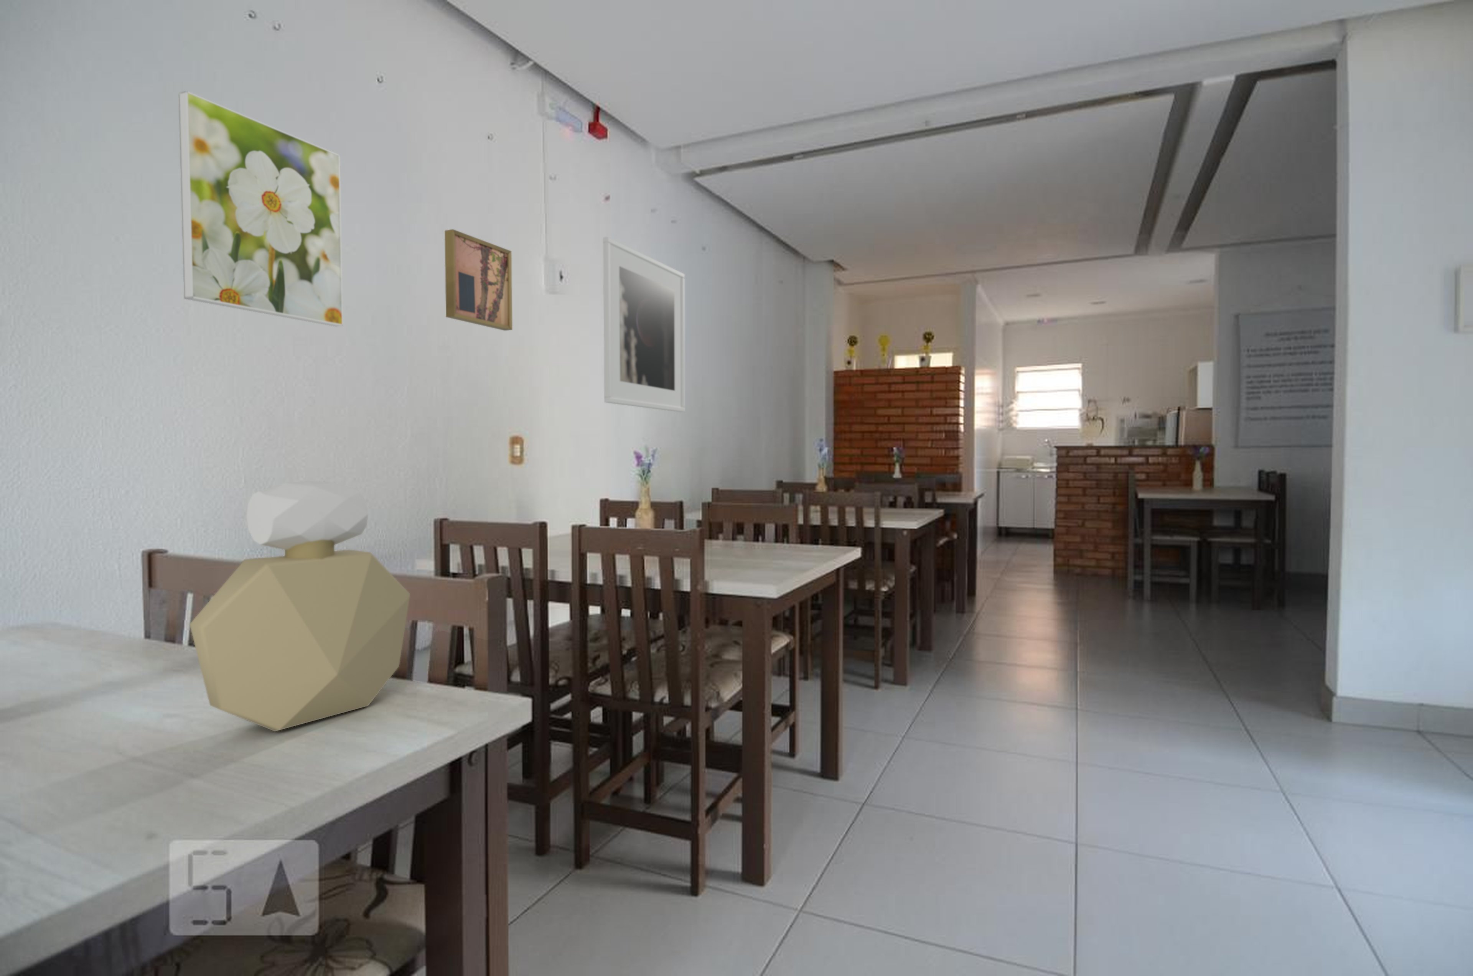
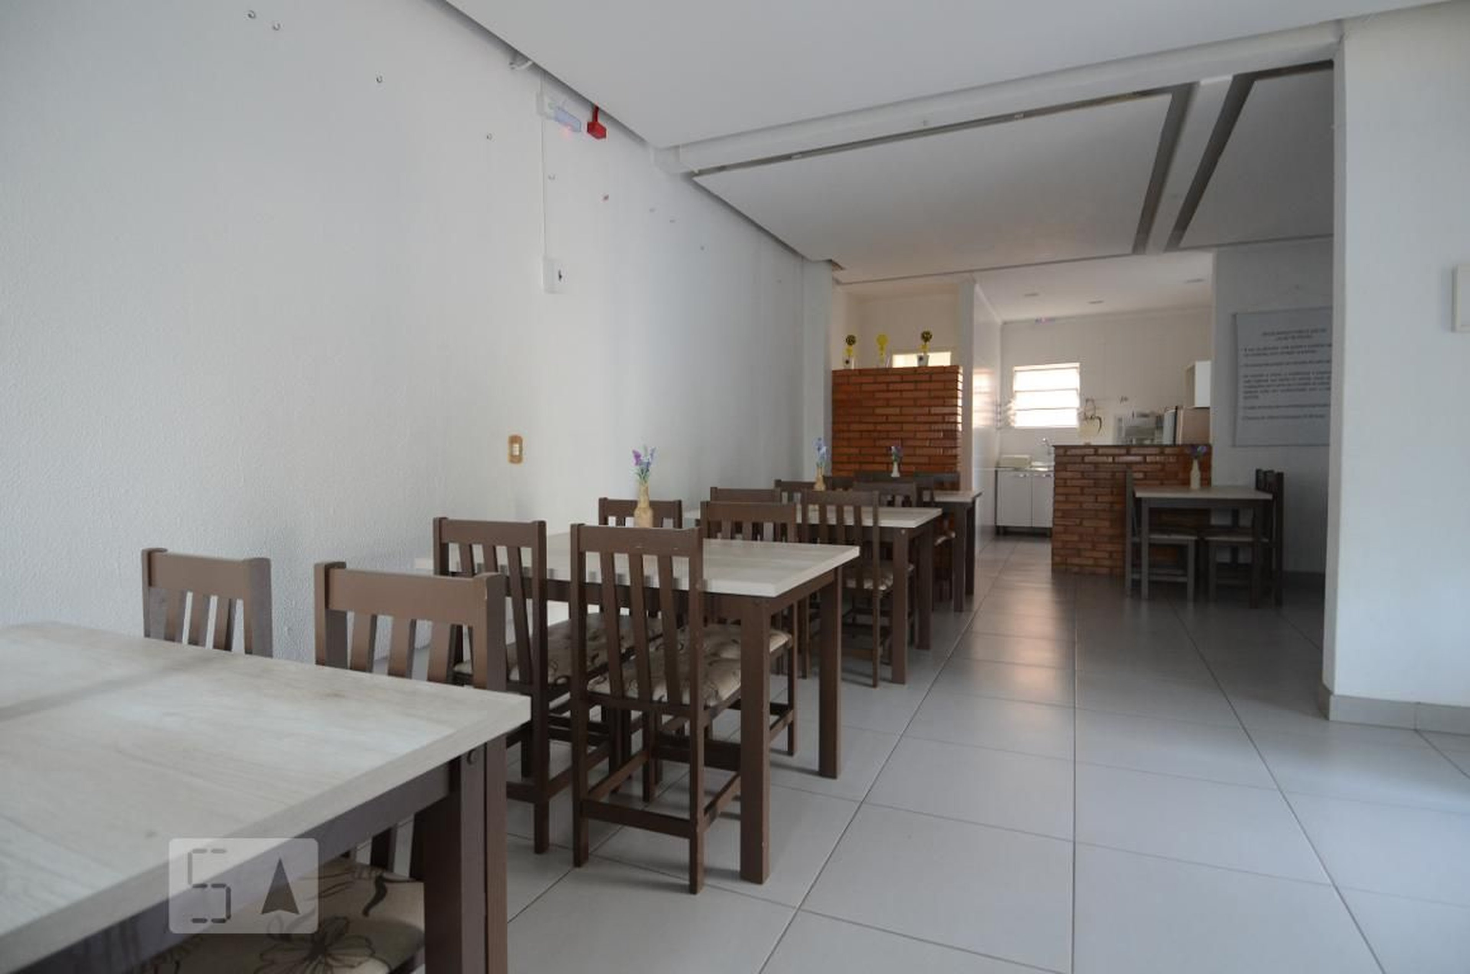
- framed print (268, 220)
- perfume bottle (309, 598)
- wall art (479, 282)
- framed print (648, 332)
